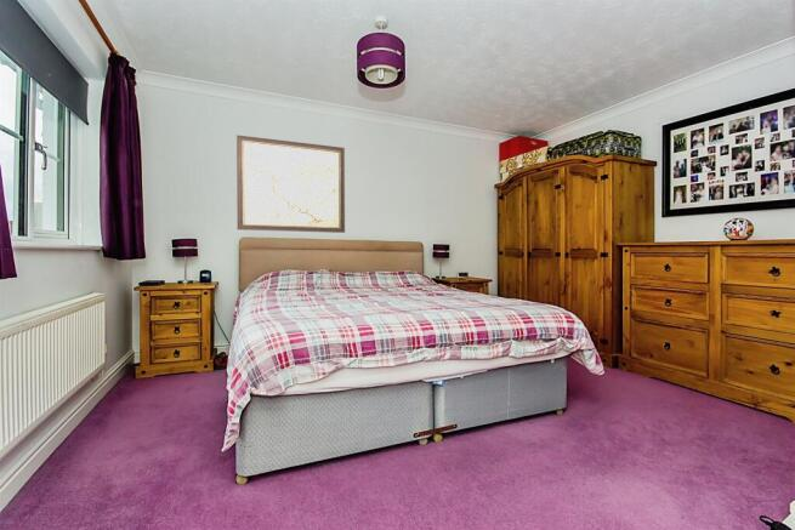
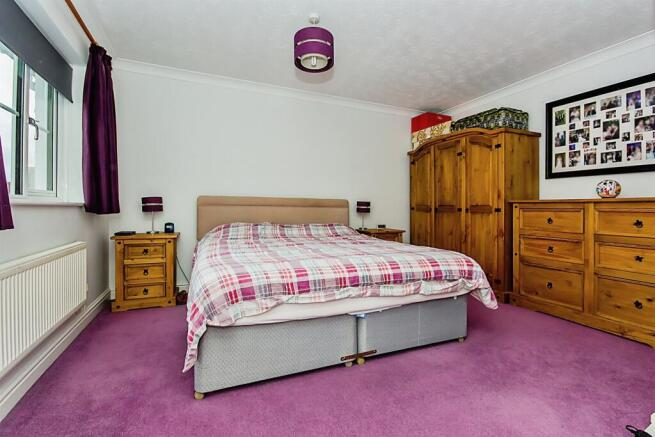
- wall art (293, 186)
